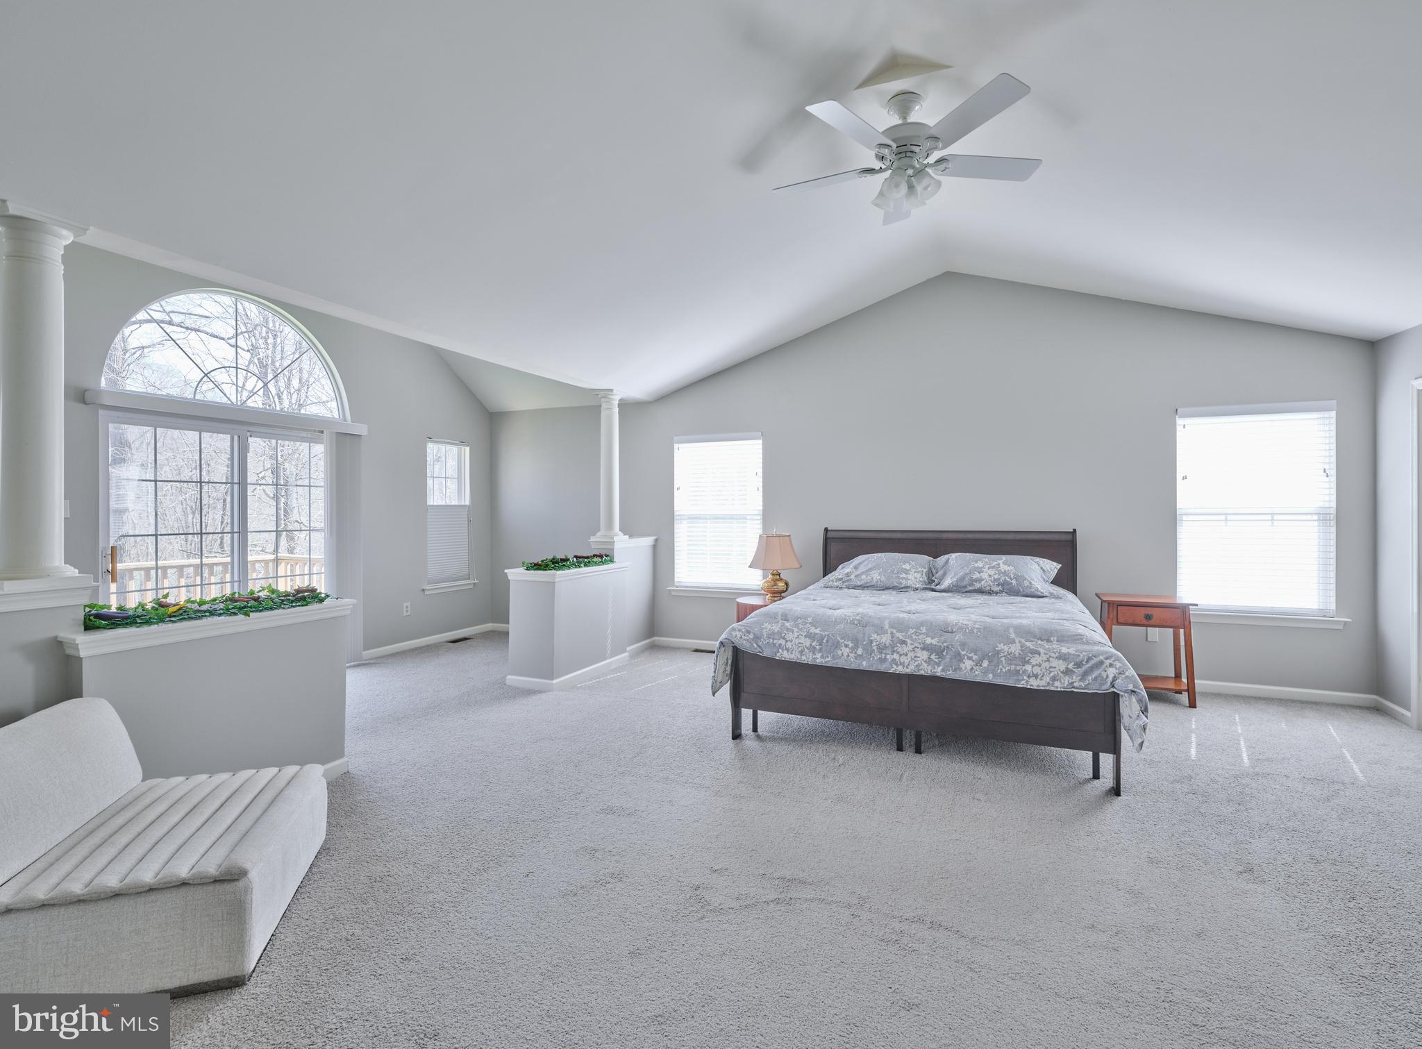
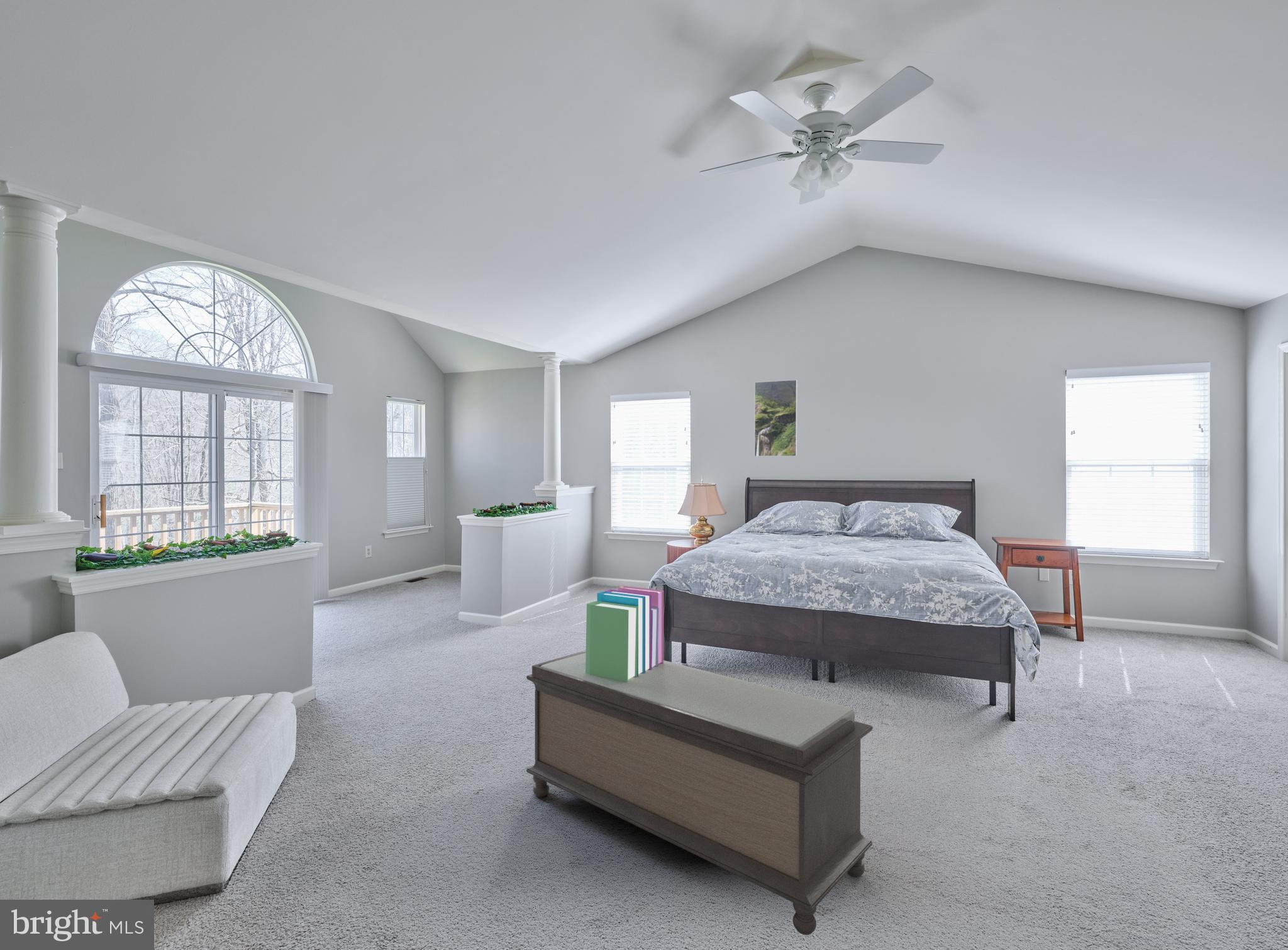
+ bench (680, 757)
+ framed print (775, 418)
+ books (626, 630)
